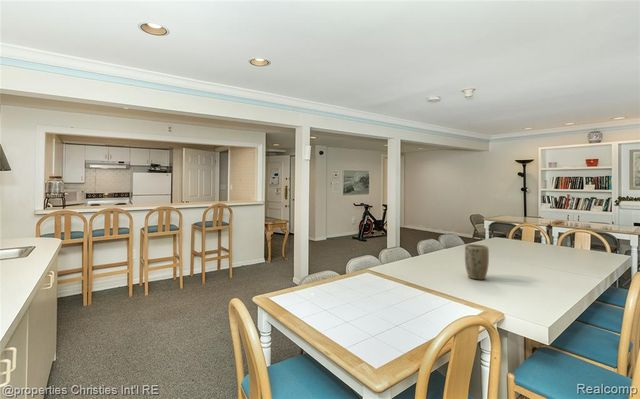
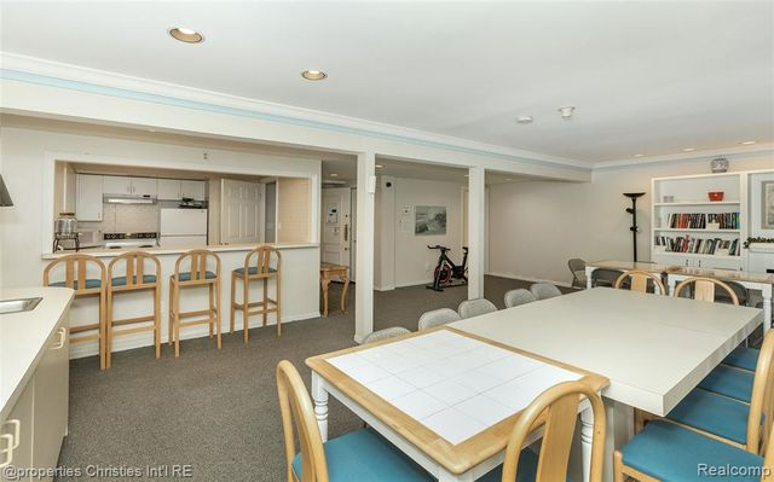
- plant pot (476, 261)
